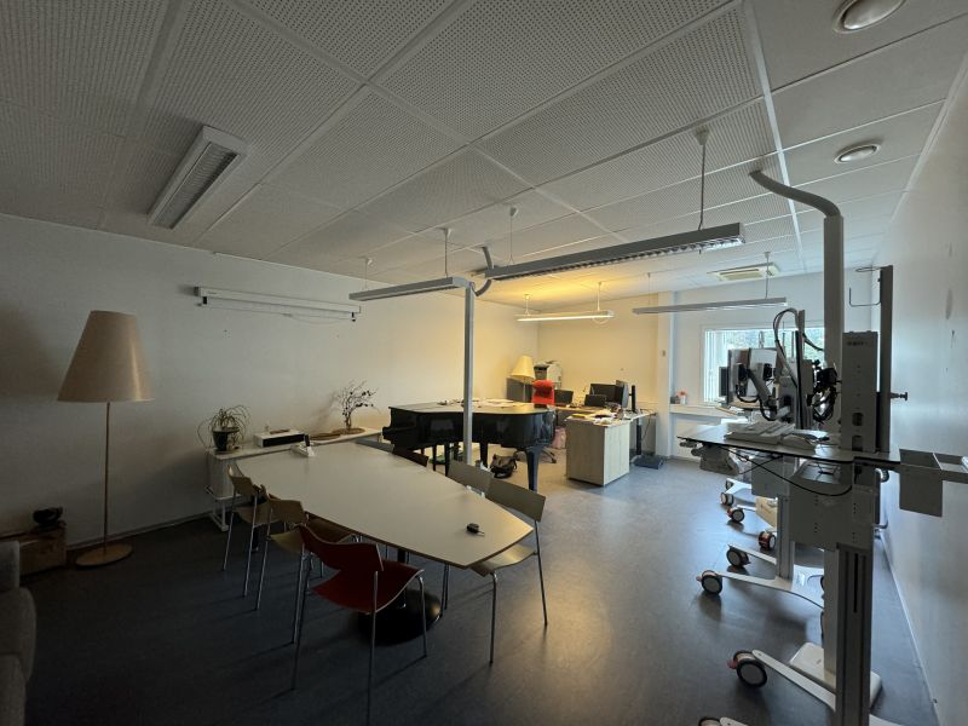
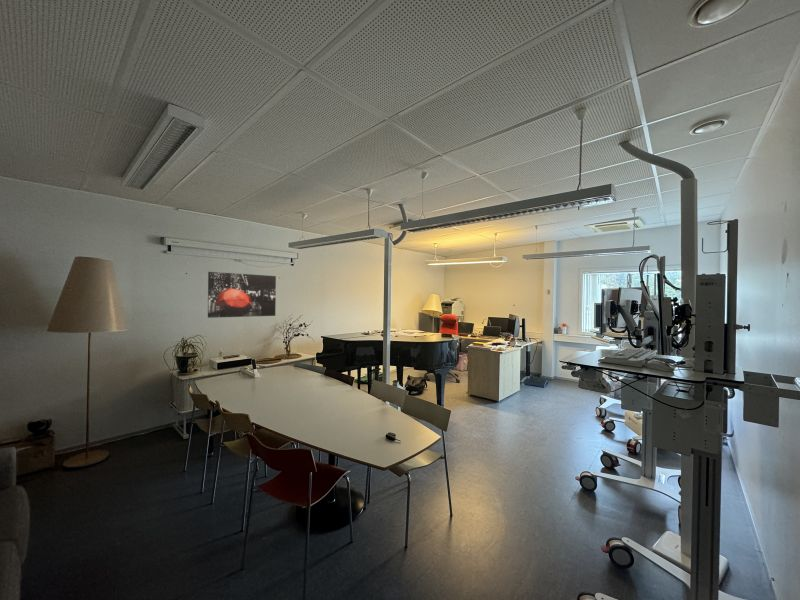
+ wall art (244, 295)
